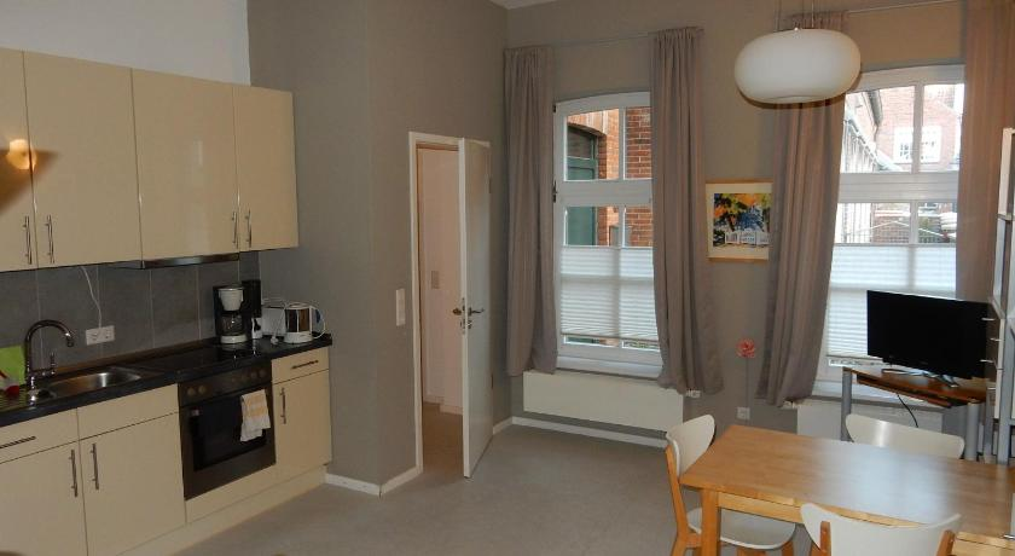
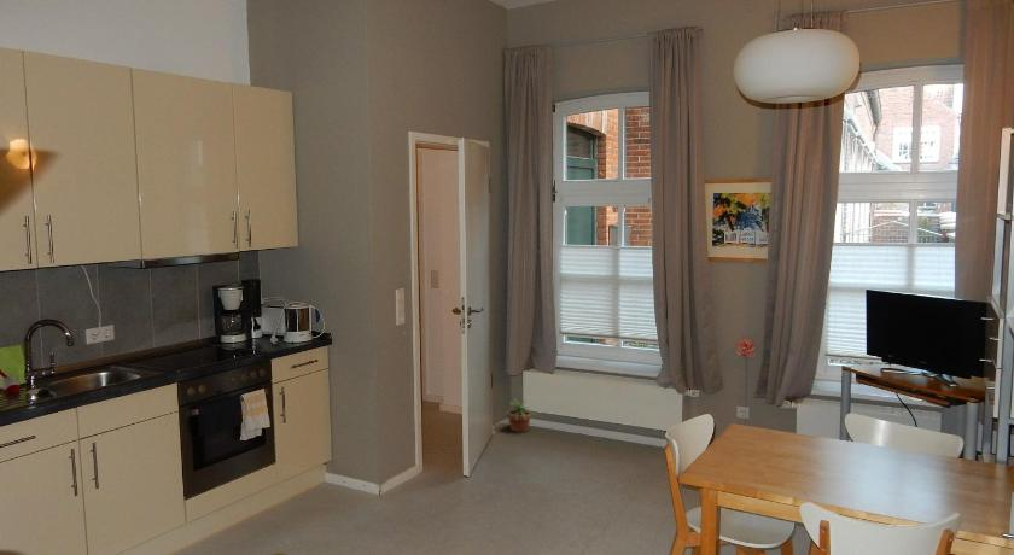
+ potted plant (519, 414)
